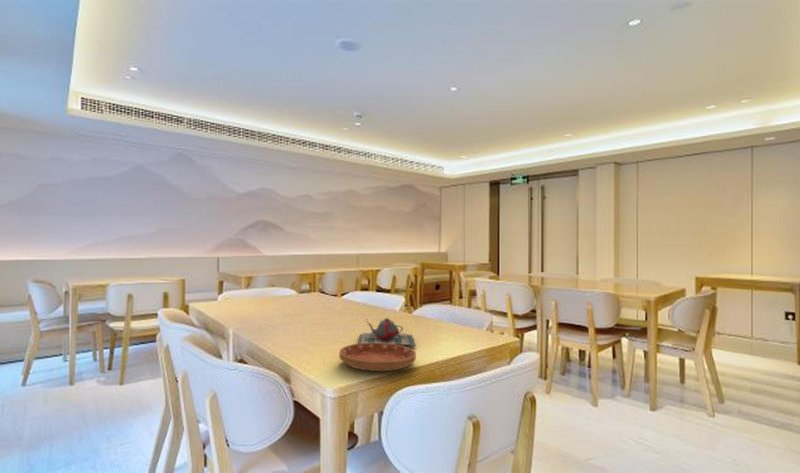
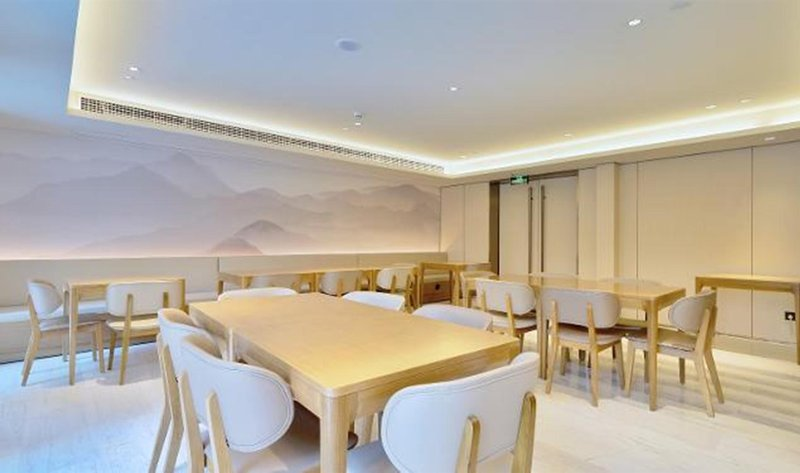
- teapot (386, 329)
- saucer (377, 357)
